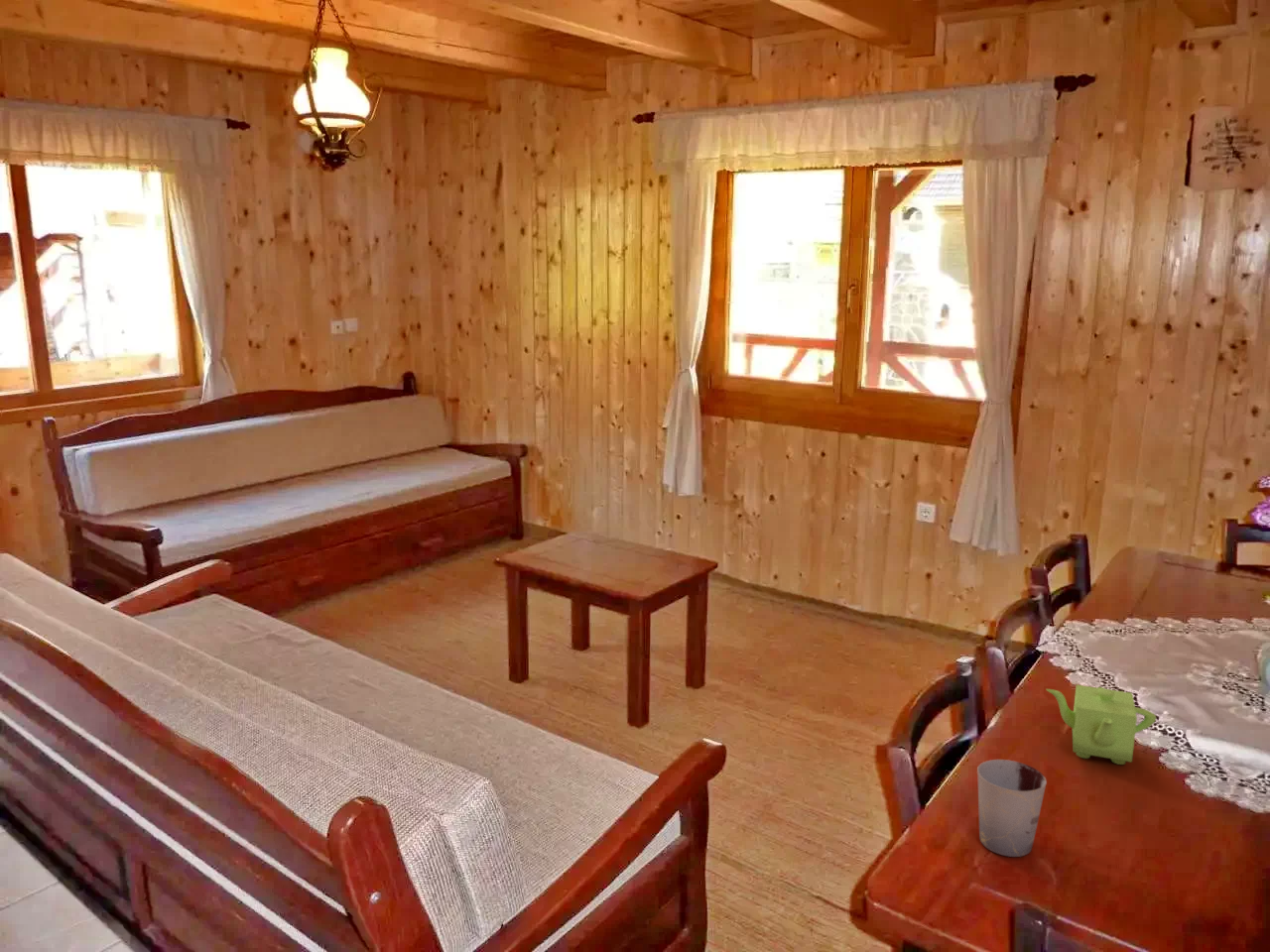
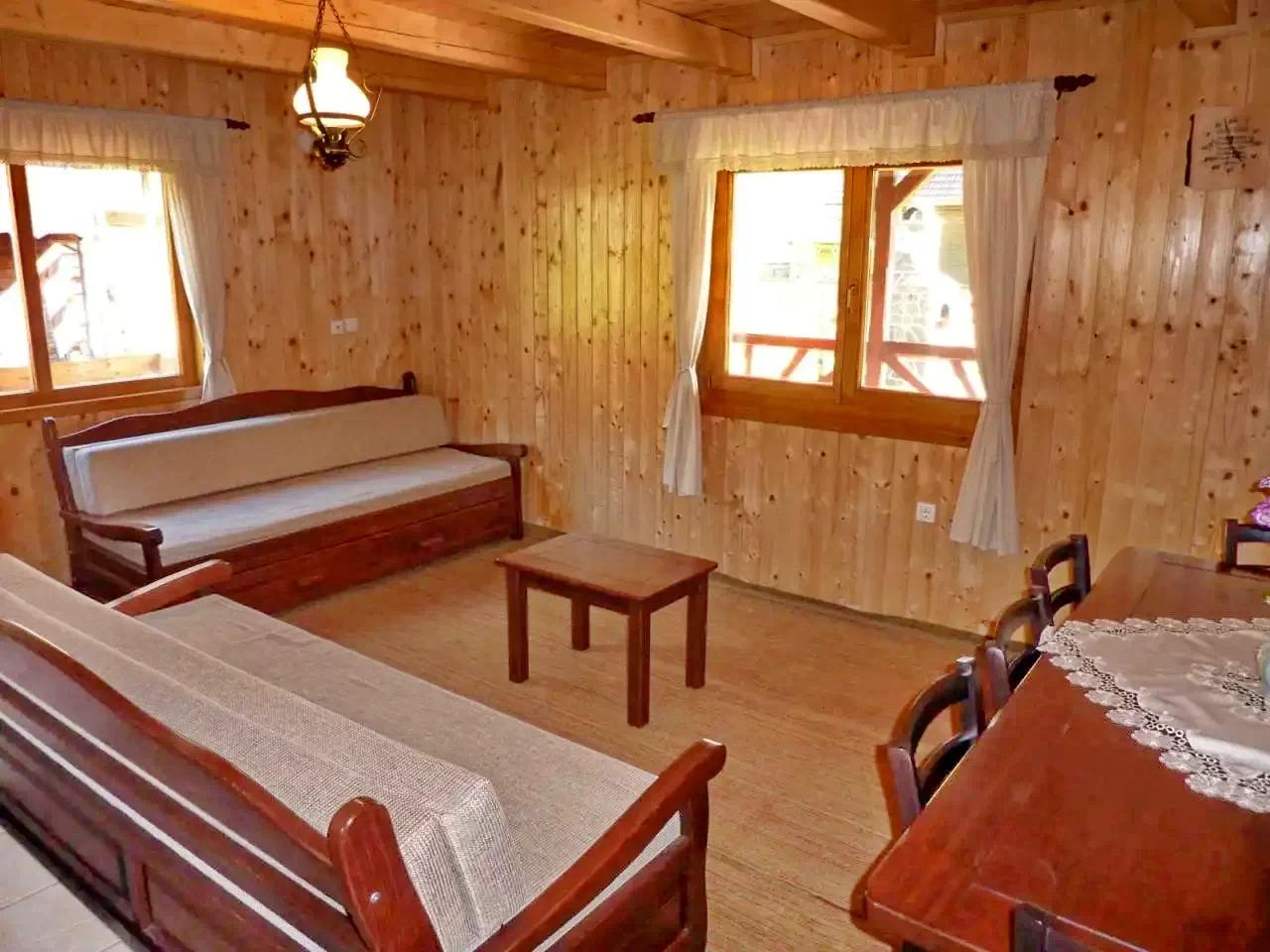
- cup (1010, 803)
- teapot (1097, 722)
